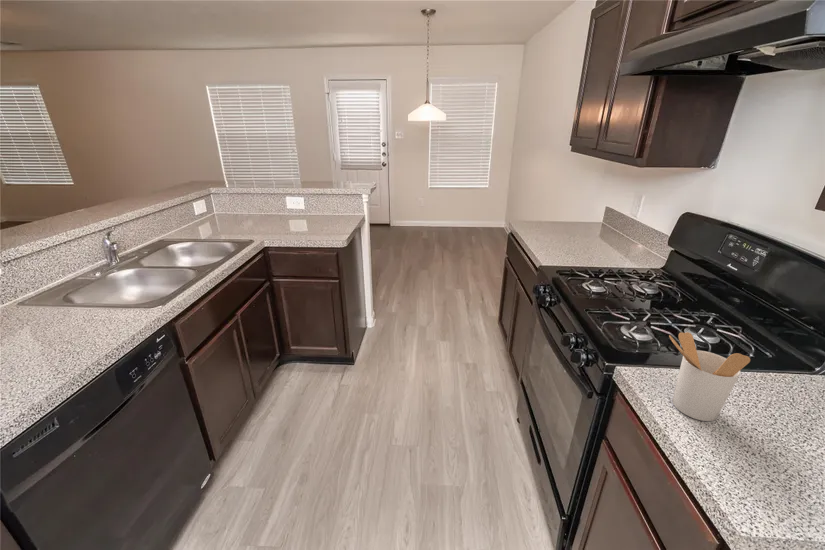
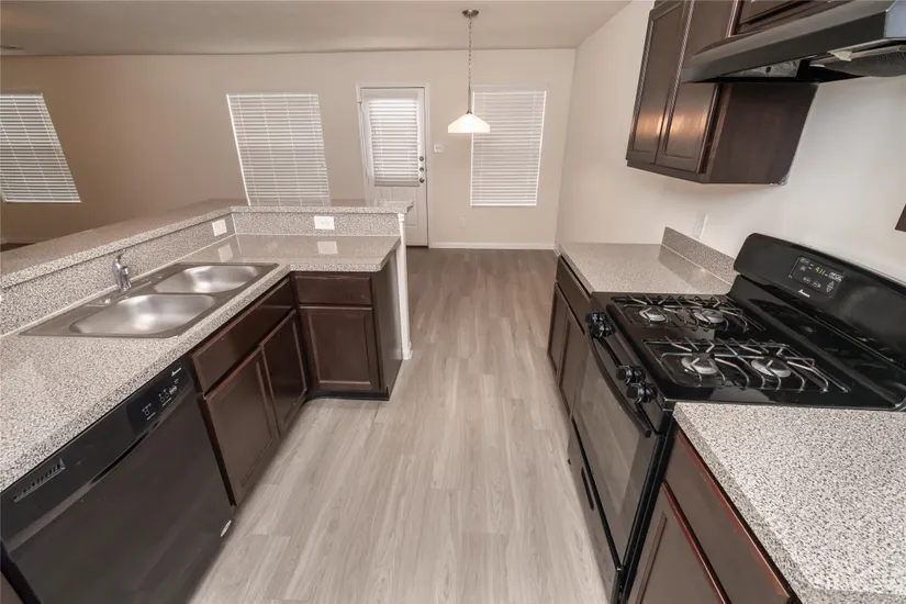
- utensil holder (695, 375)
